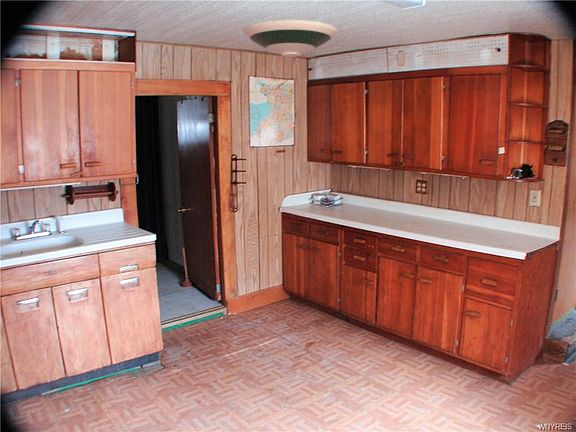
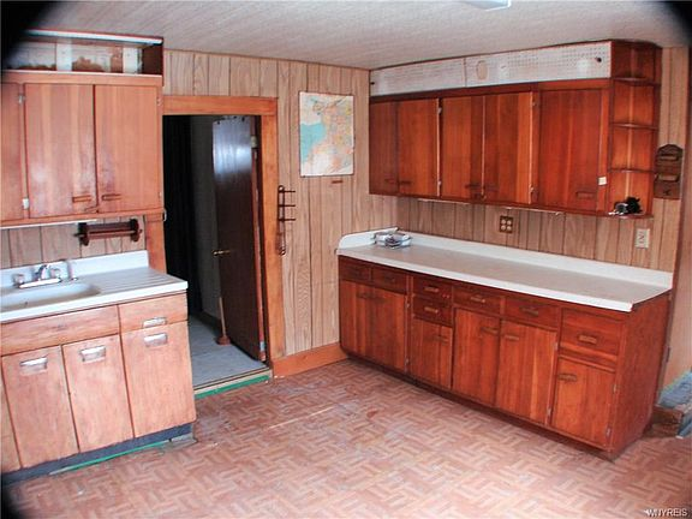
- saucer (290, 43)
